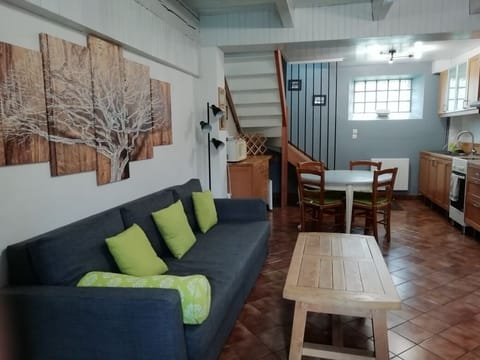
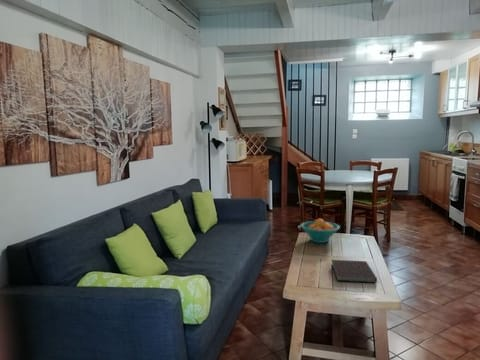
+ notebook (352, 270)
+ fruit bowl (319, 229)
